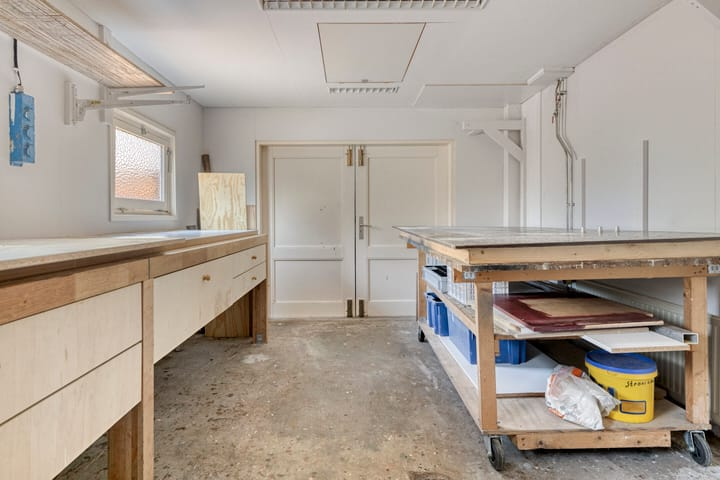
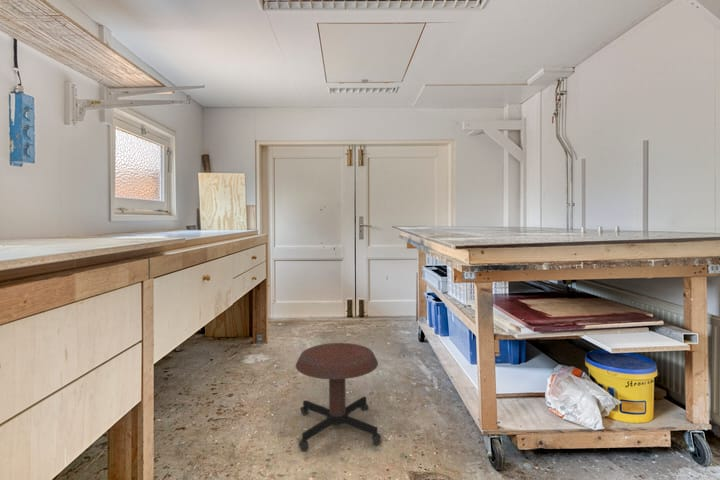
+ stool (337, 390)
